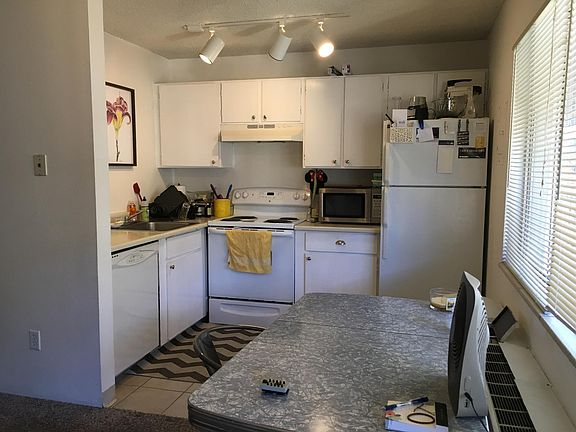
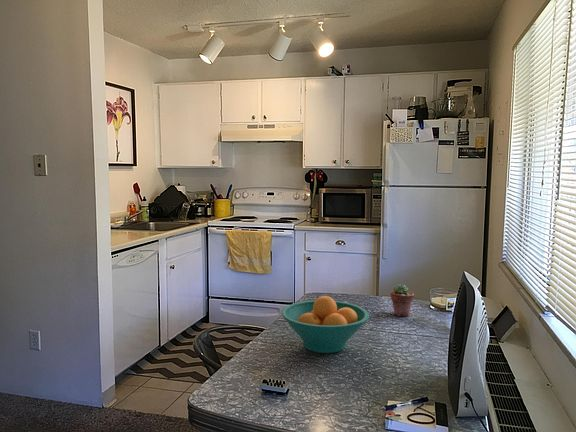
+ fruit bowl (324, 321)
+ potted succulent (401, 299)
